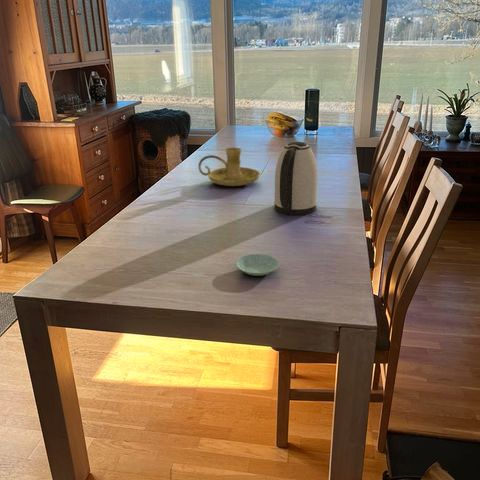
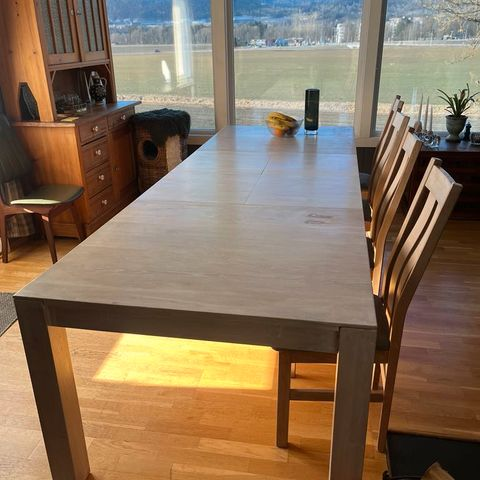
- kettle (293, 178)
- candle holder (228, 165)
- saucer (257, 266)
